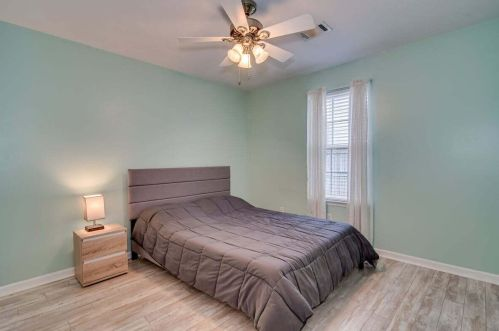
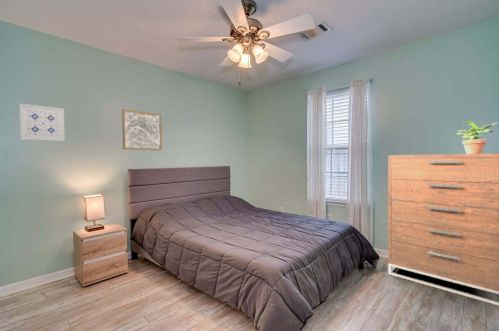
+ wall art (143, 130)
+ potted plant (477, 137)
+ wall art (43, 123)
+ dresser (446, 218)
